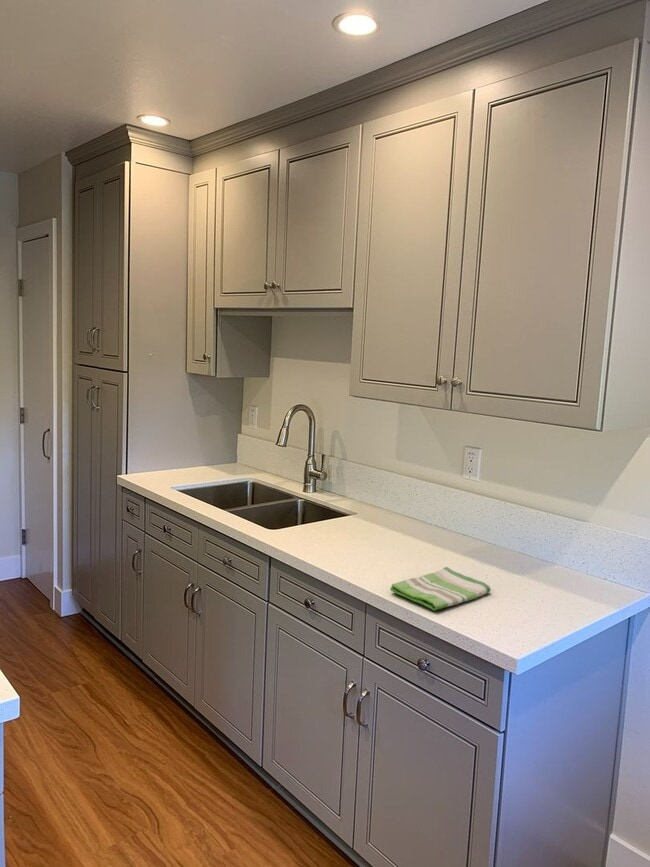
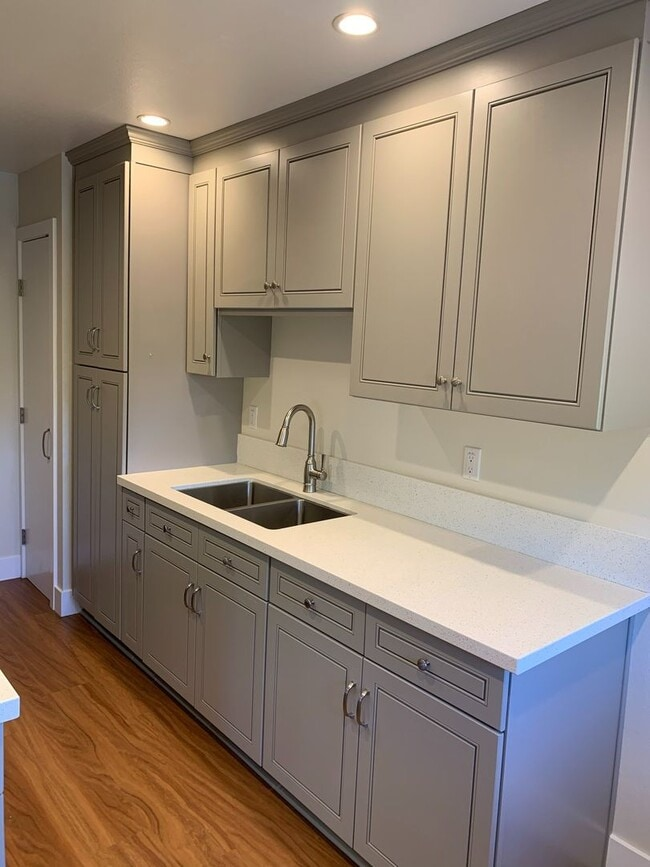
- dish towel (441, 587)
